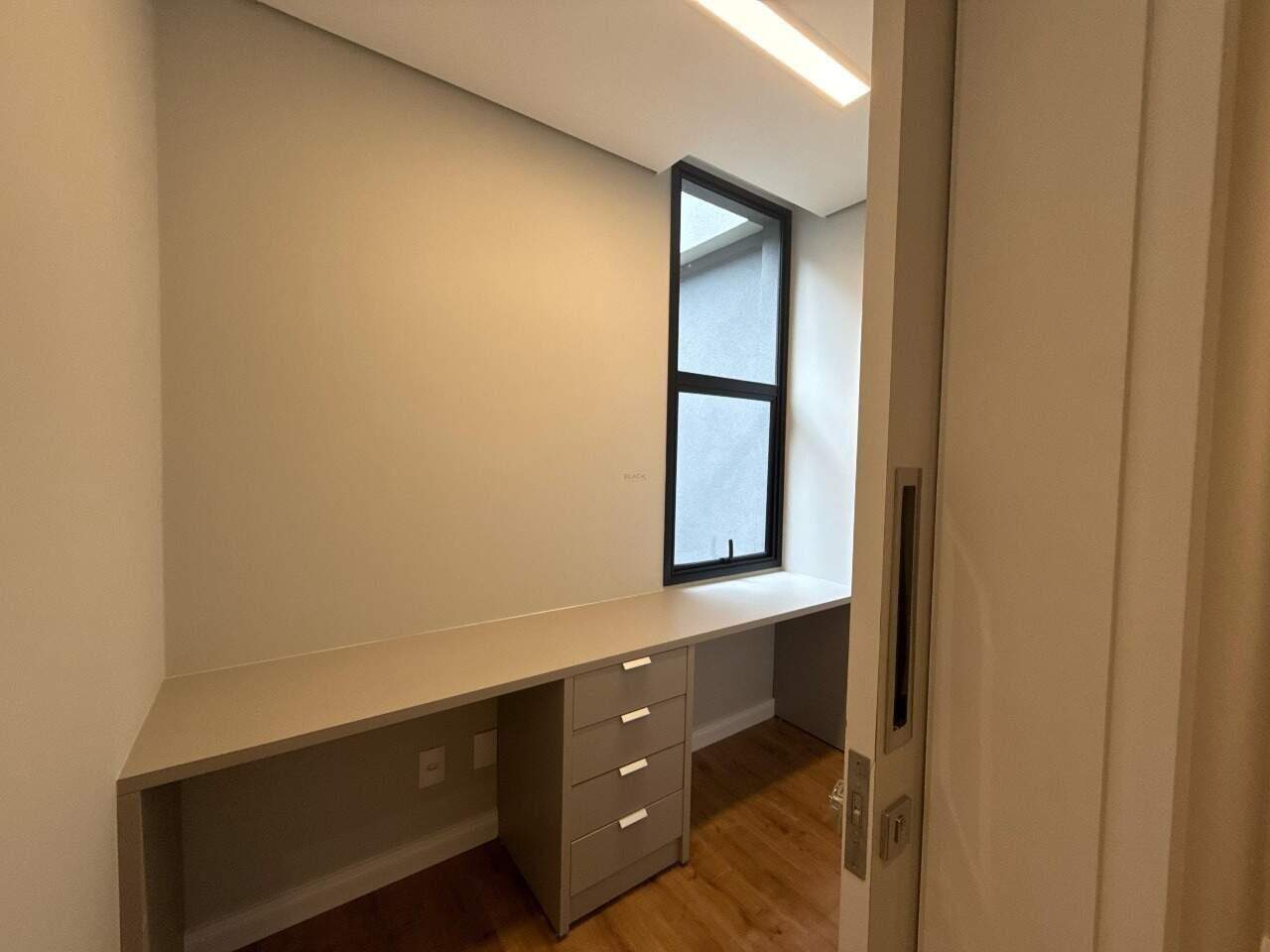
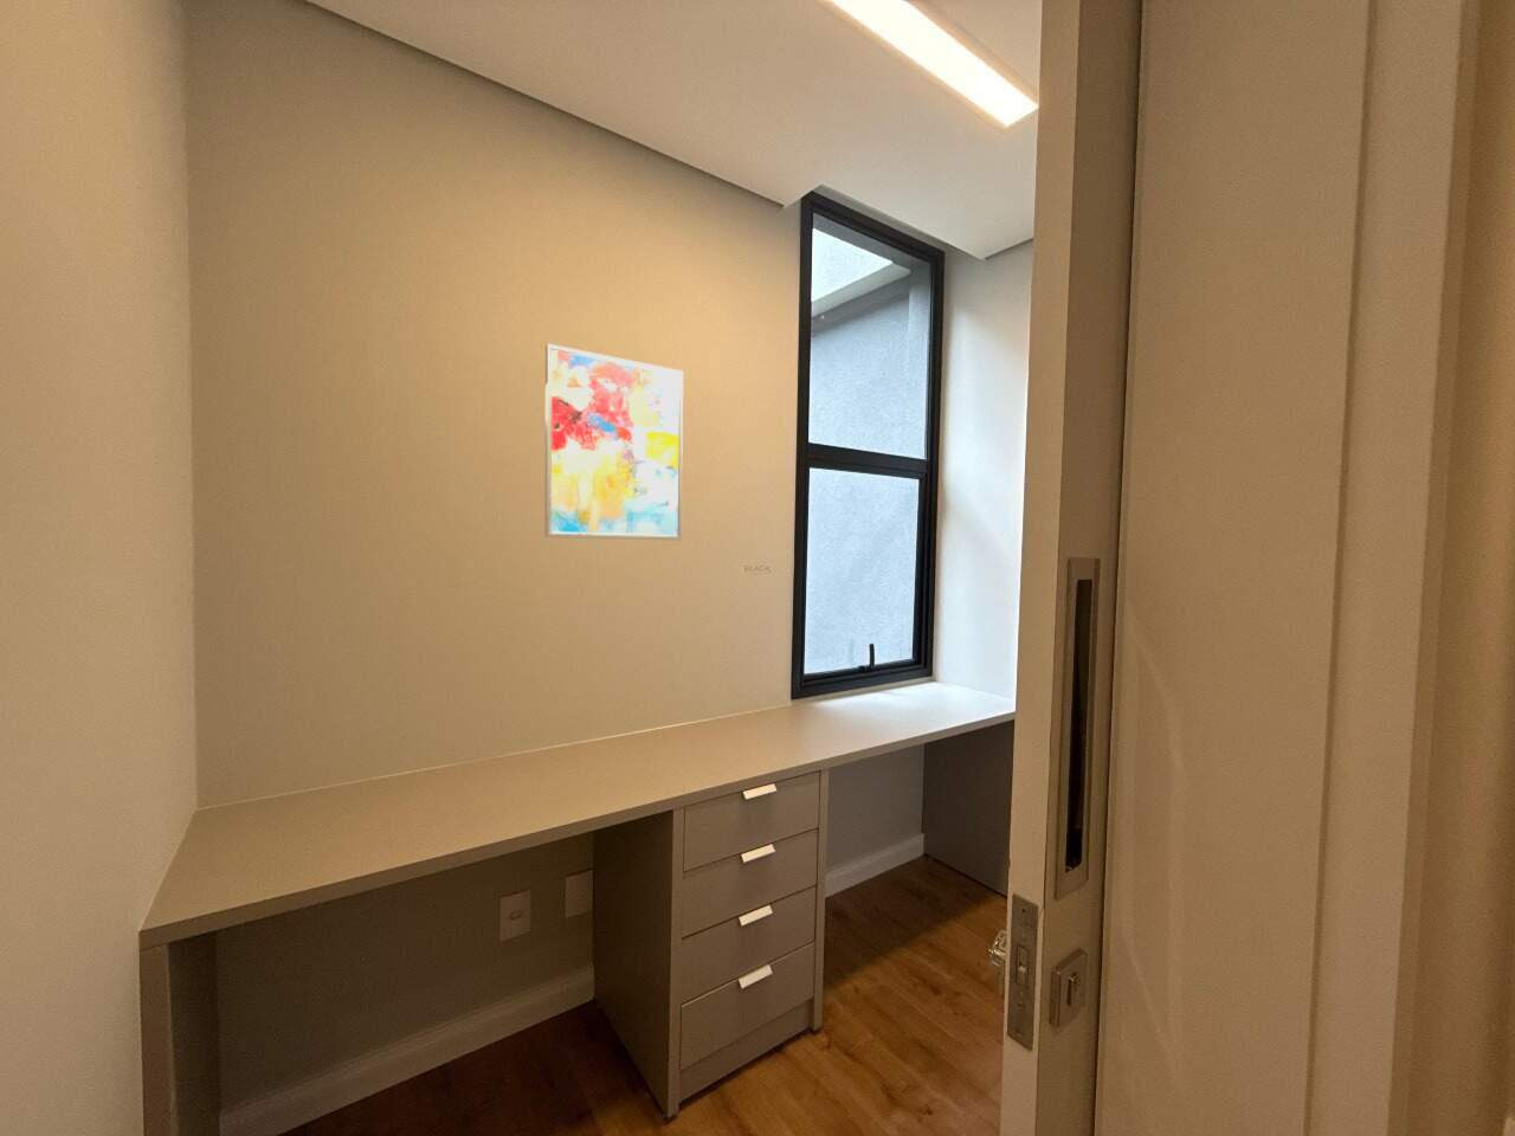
+ wall art (618, 450)
